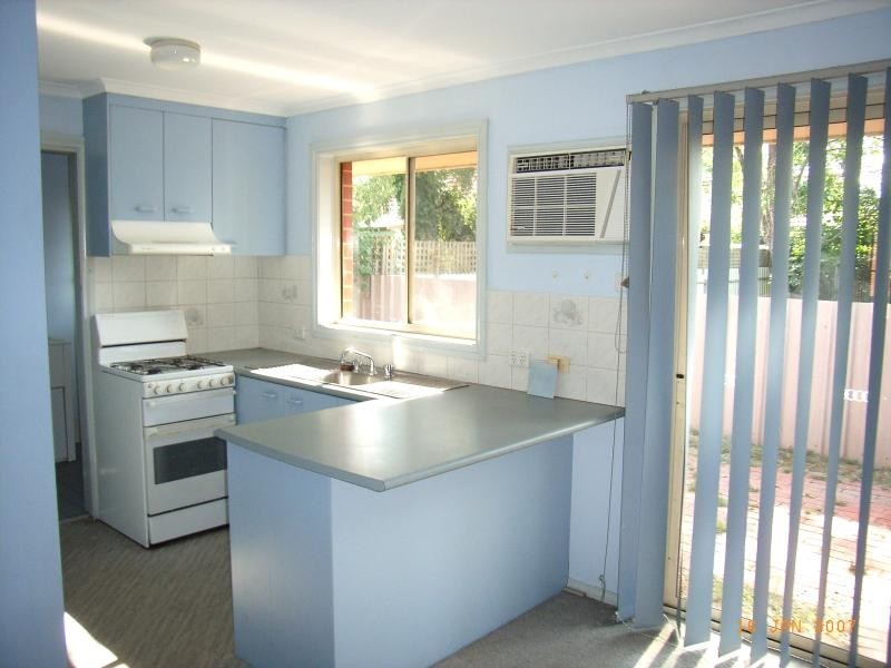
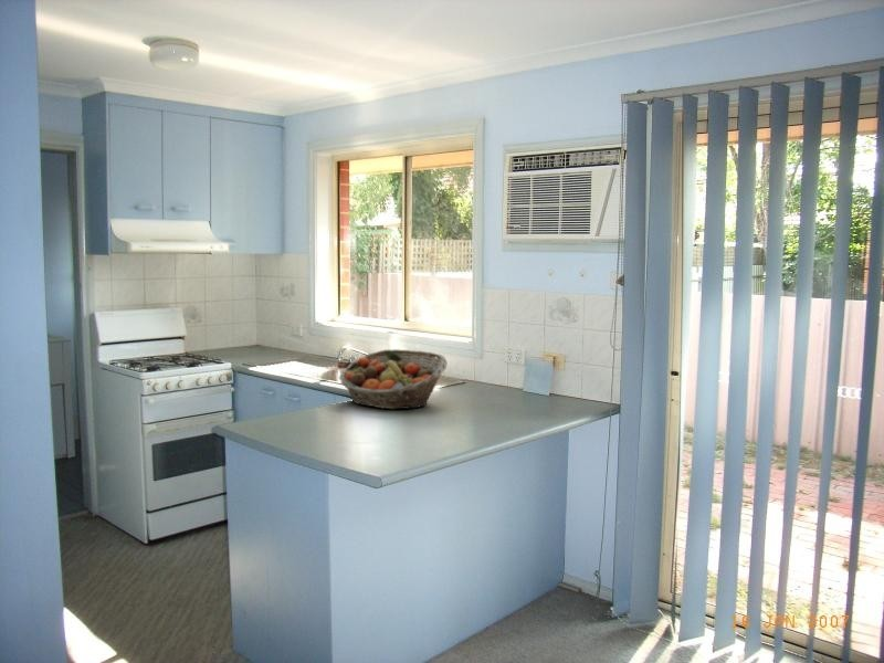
+ fruit basket (392, 378)
